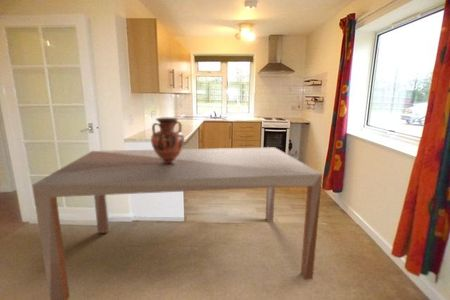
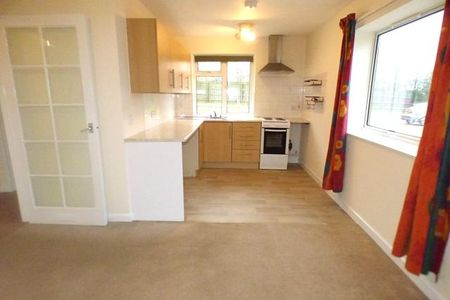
- table (189, 190)
- vase (167, 141)
